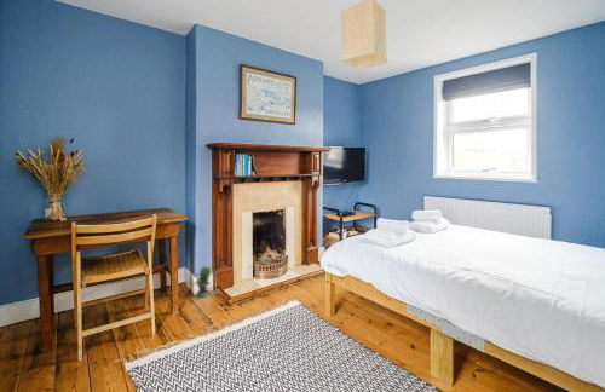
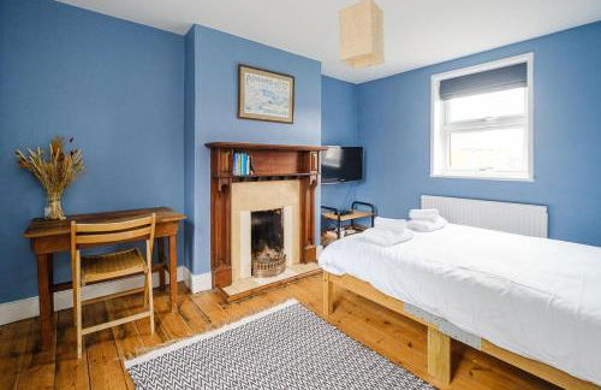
- potted plant (202, 279)
